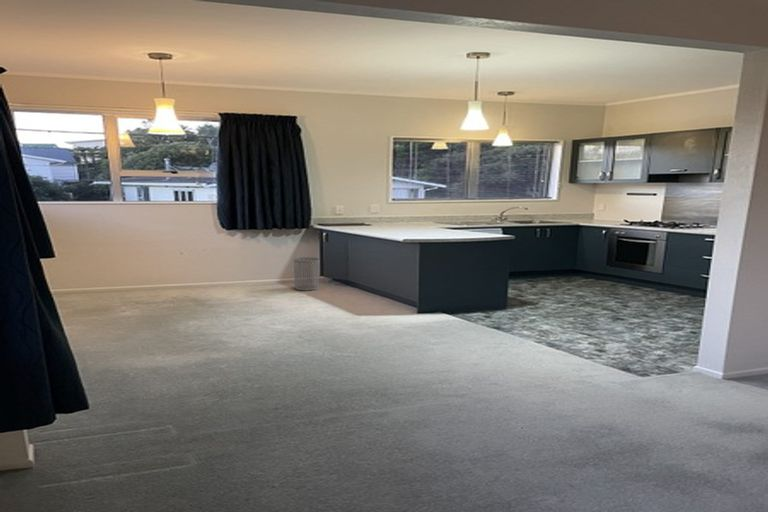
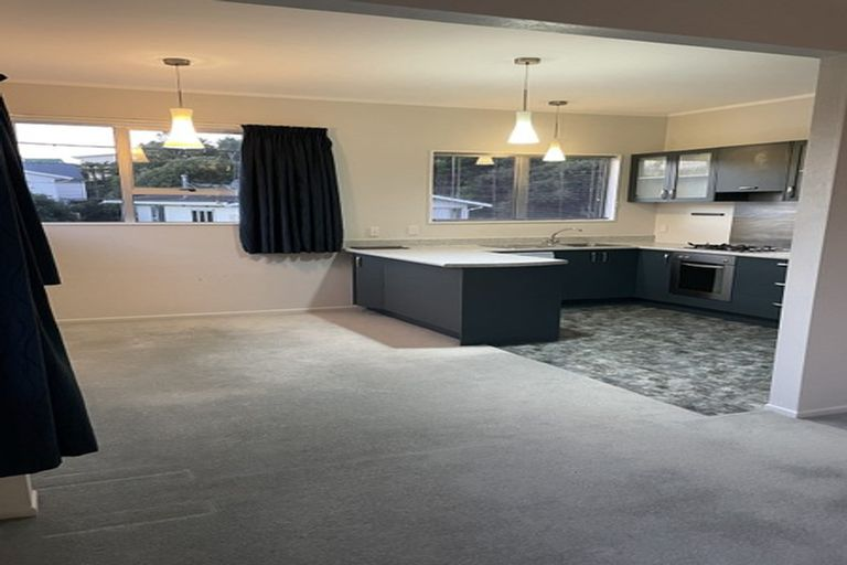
- waste bin (306, 273)
